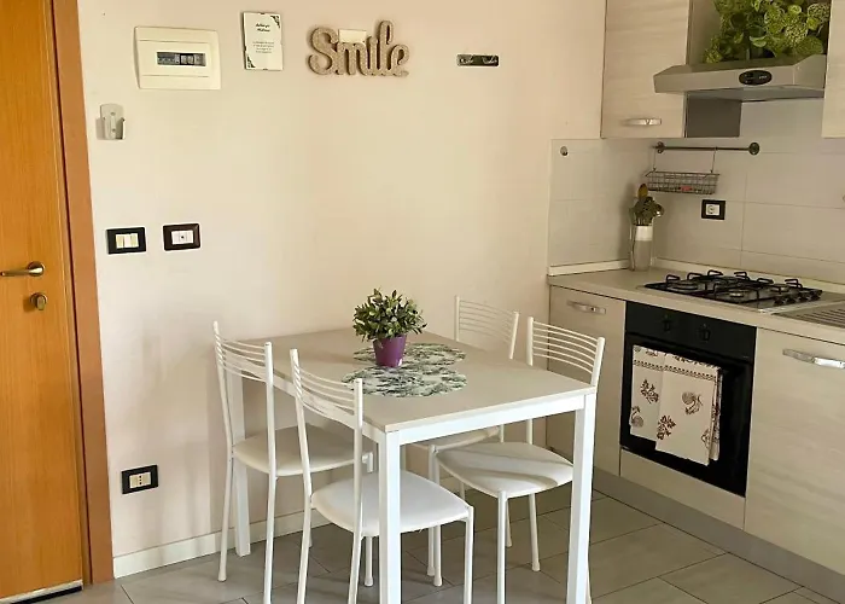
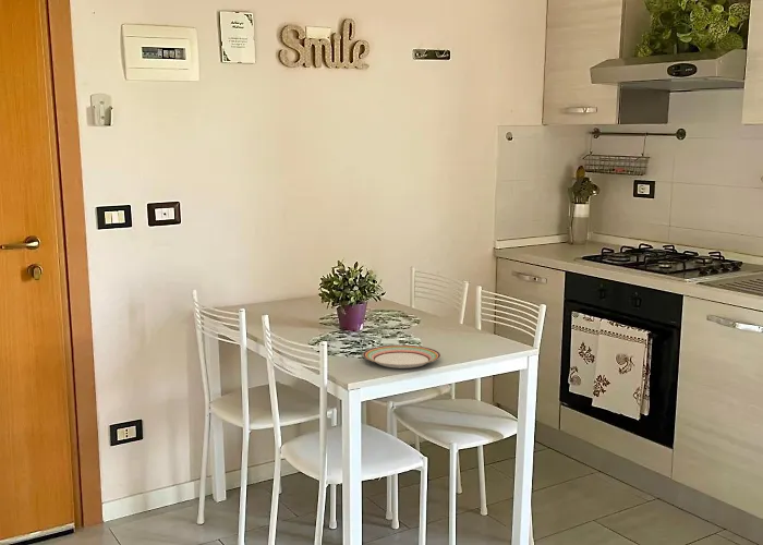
+ plate (401, 358)
